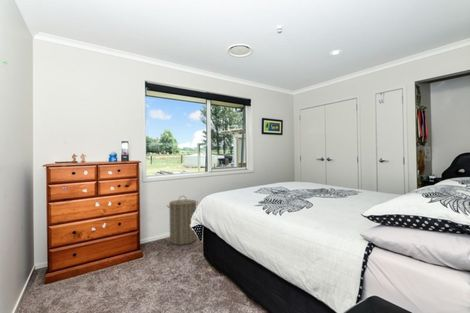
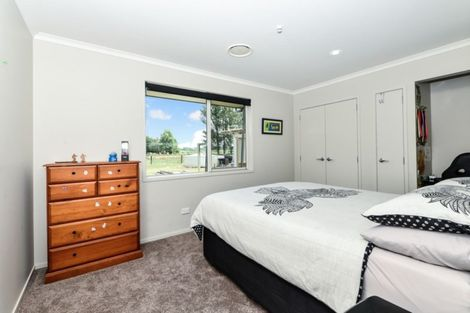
- laundry hamper (183, 217)
